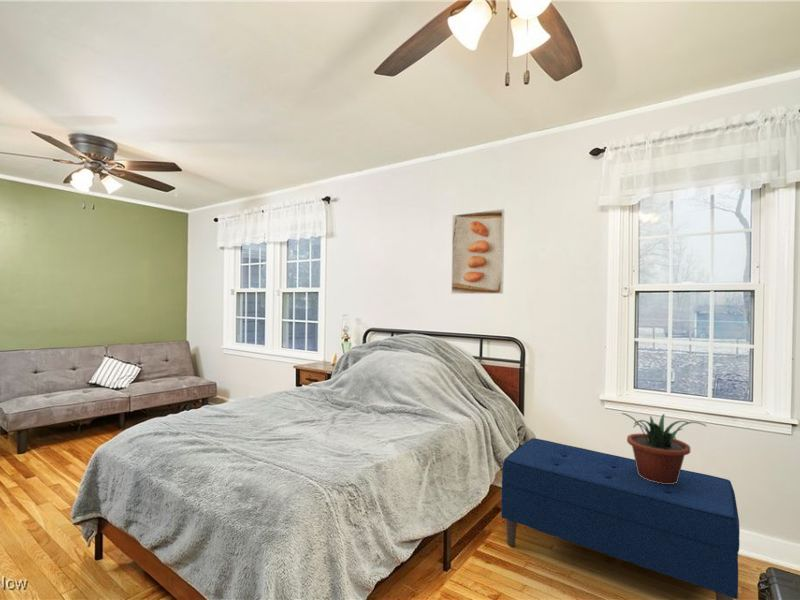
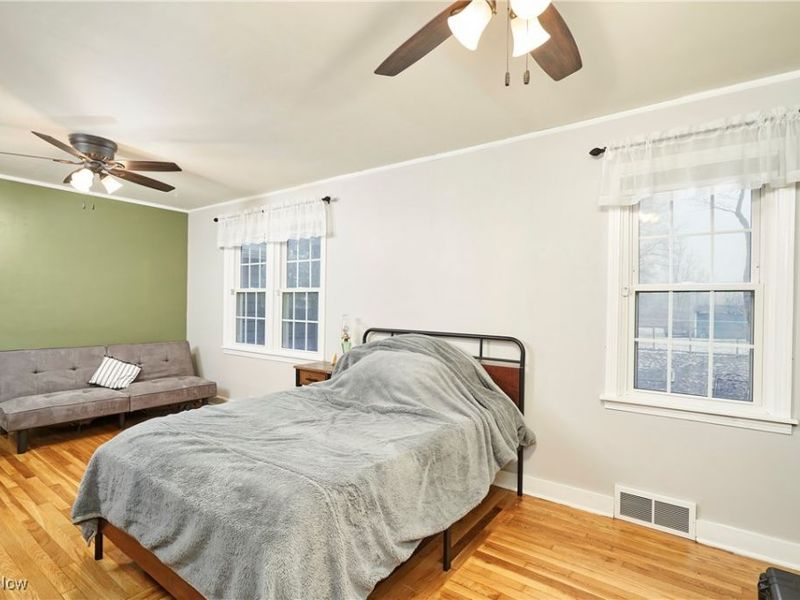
- bench (610, 514)
- potted plant (661, 448)
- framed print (476, 253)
